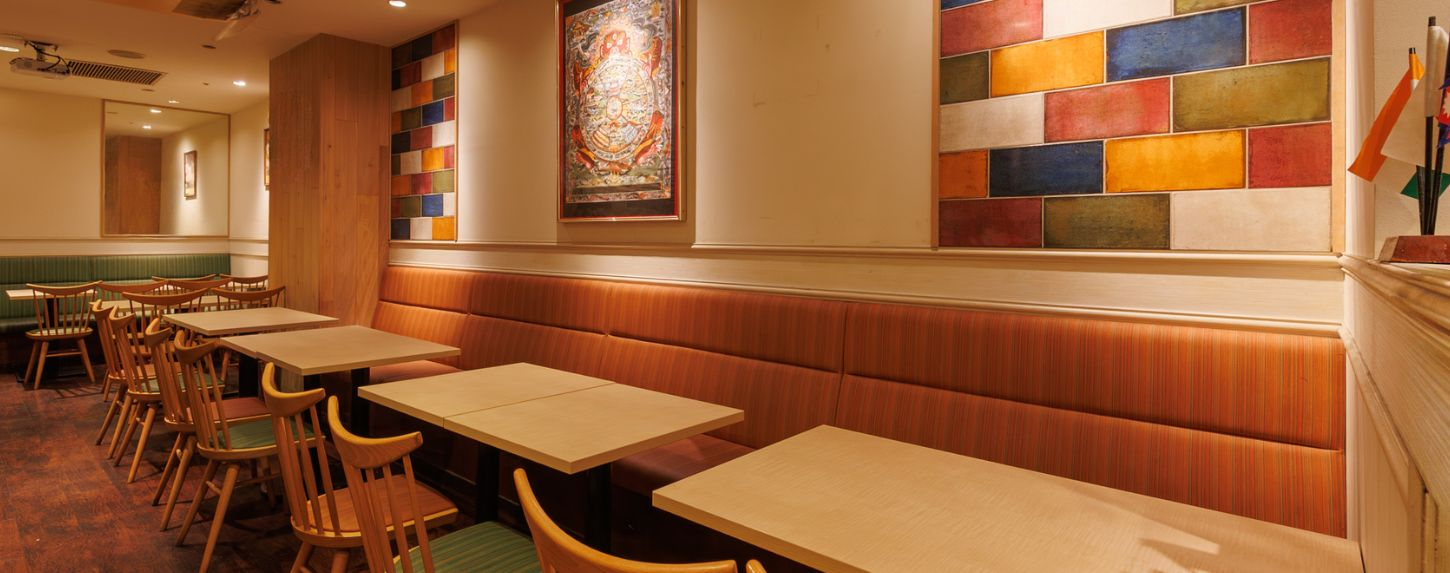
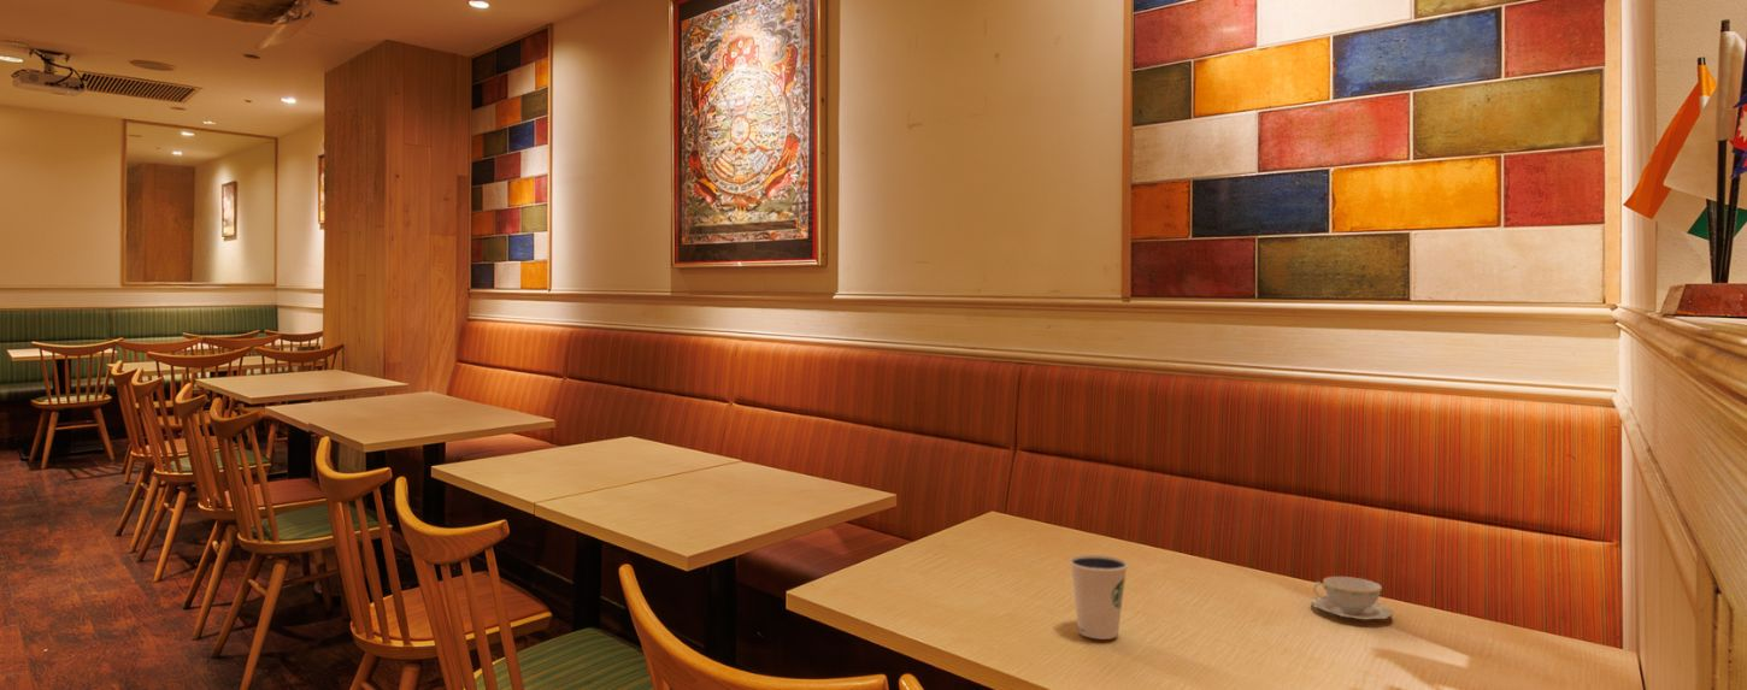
+ chinaware (1351, 597)
+ dixie cup (1098, 597)
